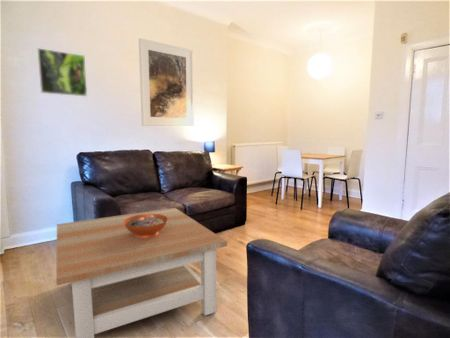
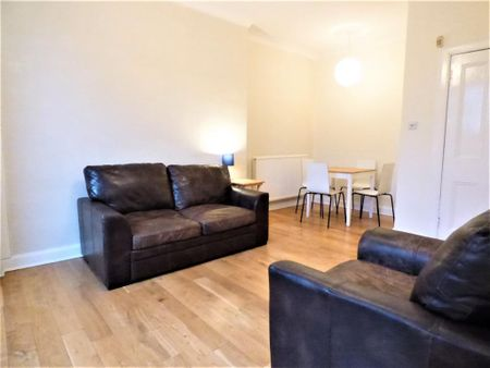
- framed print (63, 73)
- coffee table (136, 264)
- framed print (168, 86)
- decorative bowl (146, 226)
